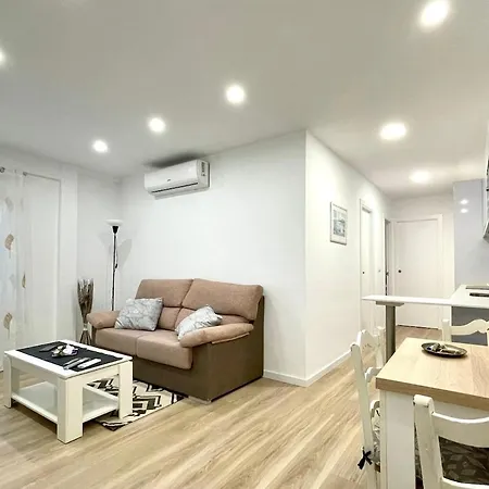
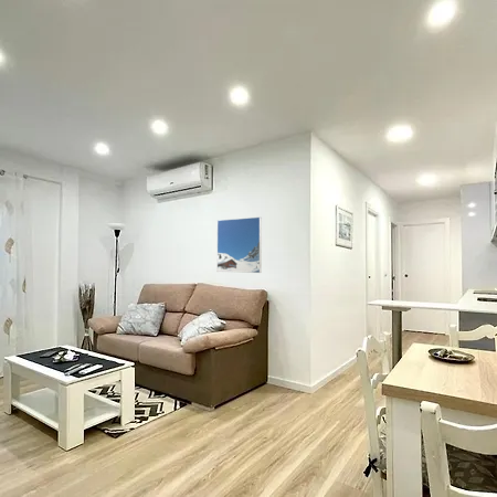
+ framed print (237, 245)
